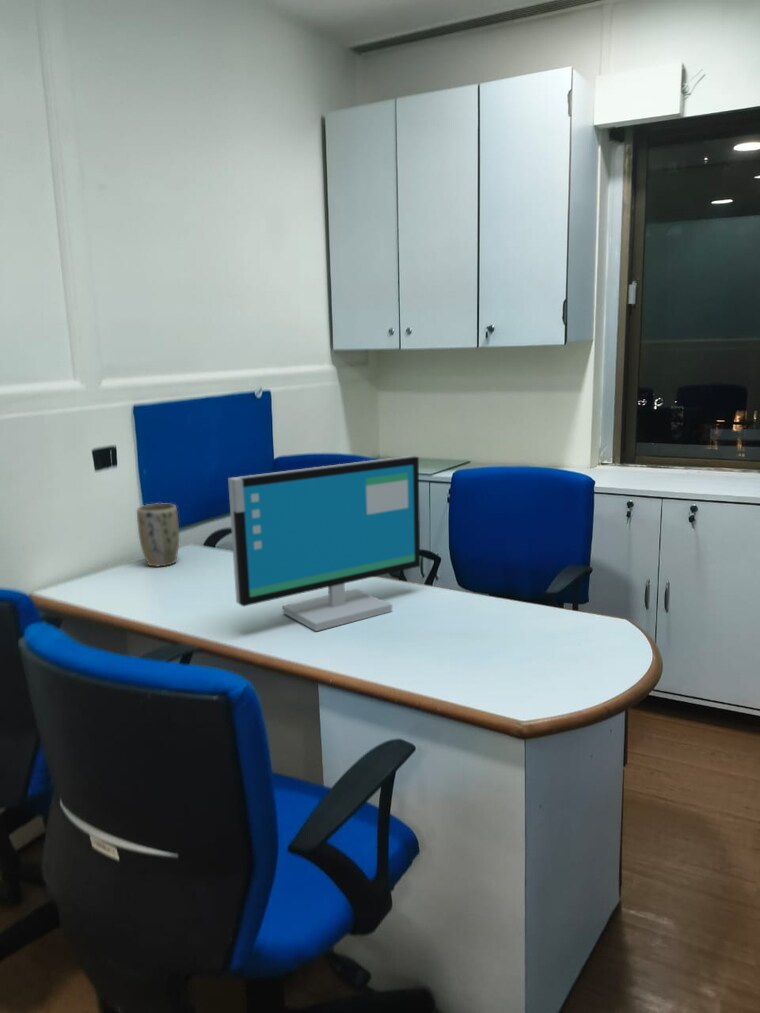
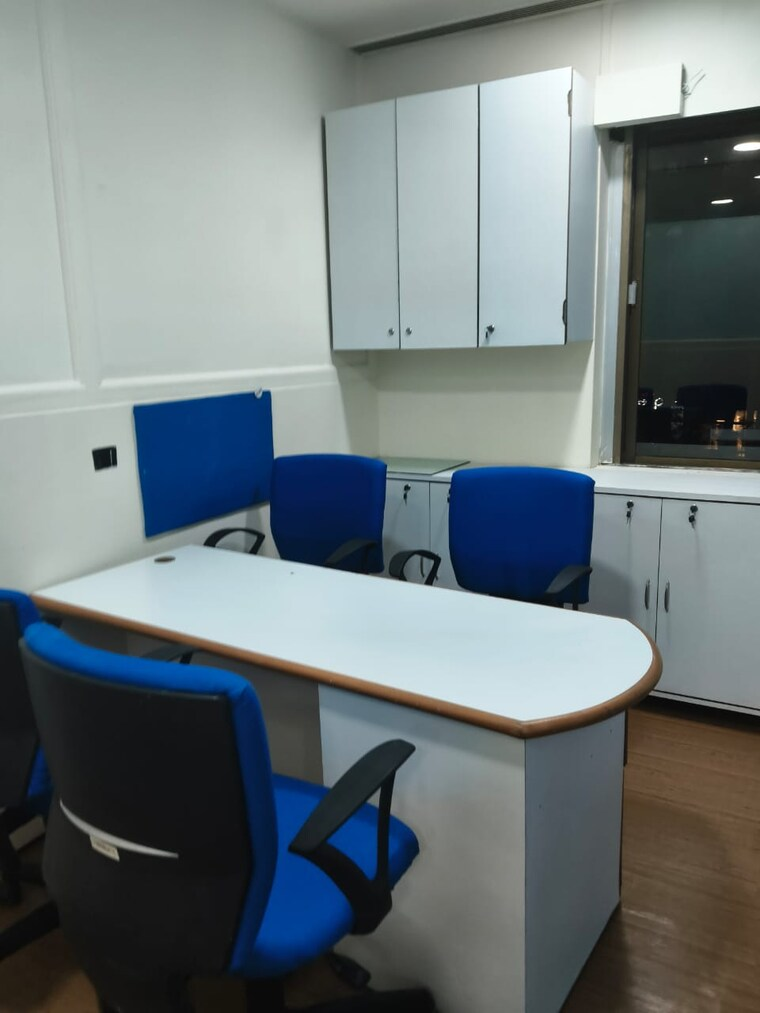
- plant pot (159, 535)
- computer monitor (334, 541)
